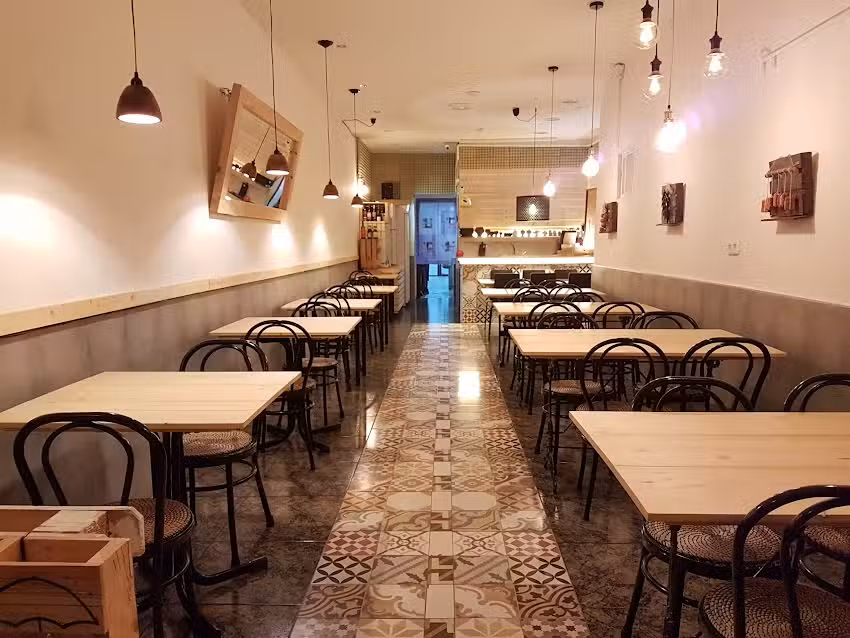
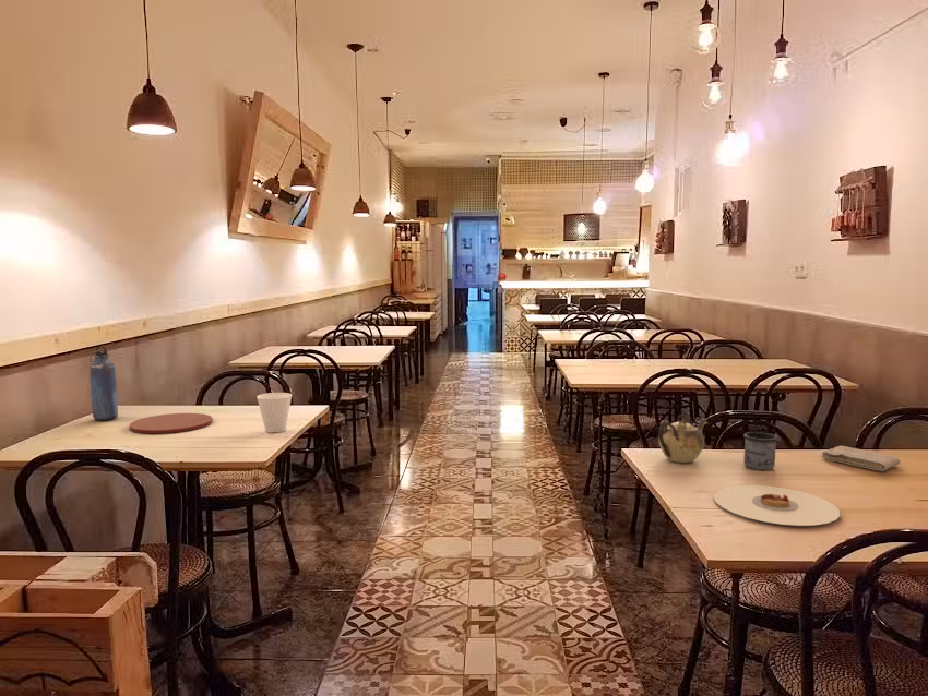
+ cup (274, 412)
+ mug (762, 449)
+ plate (171, 422)
+ teapot (683, 436)
+ plate (774, 500)
+ water bottle (103, 382)
+ washcloth (859, 457)
